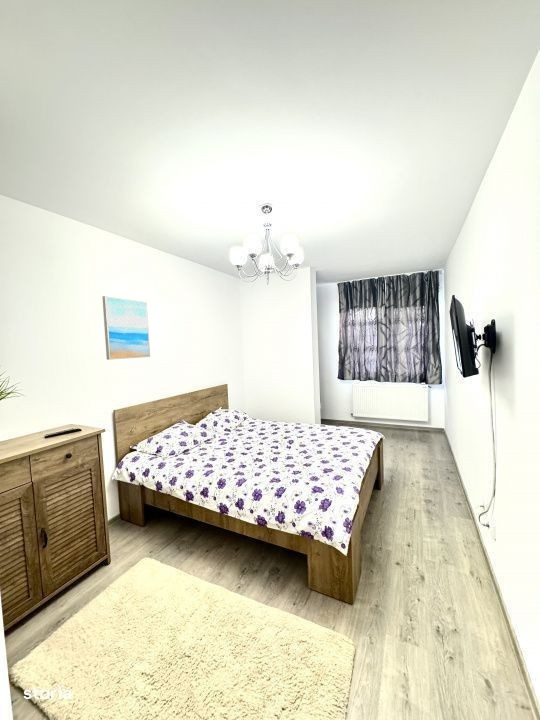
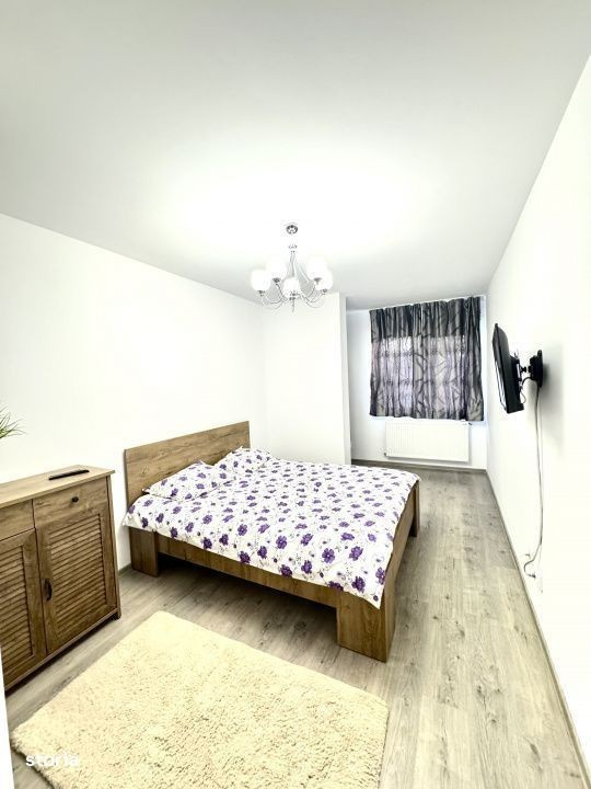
- wall art (128, 328)
